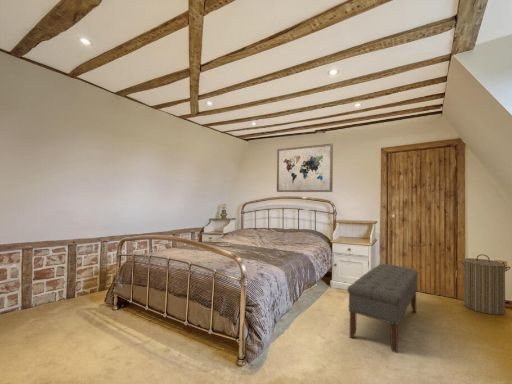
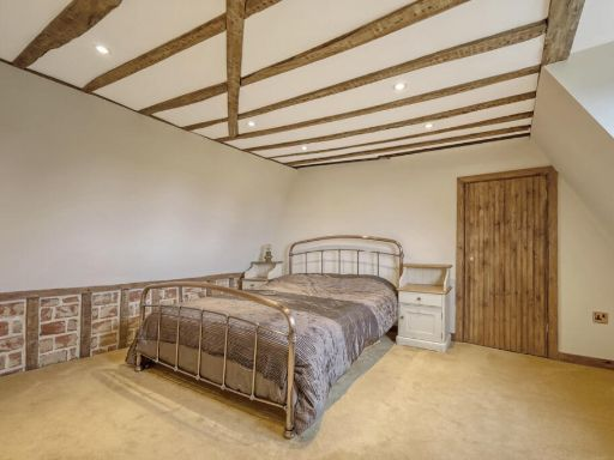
- laundry hamper (483, 281)
- wall art (303, 169)
- bench (386, 299)
